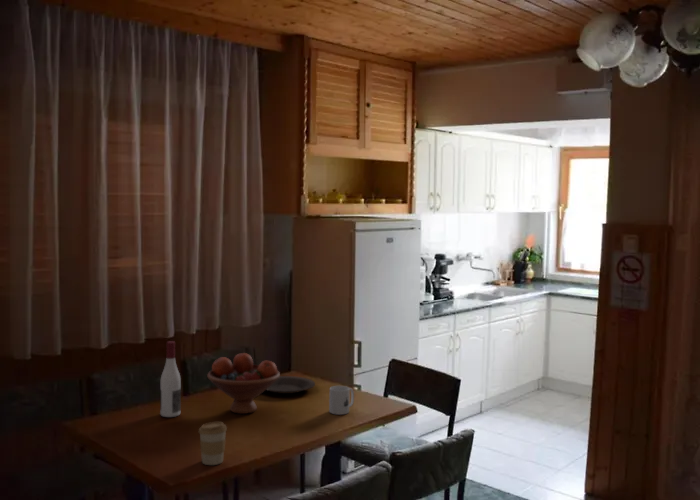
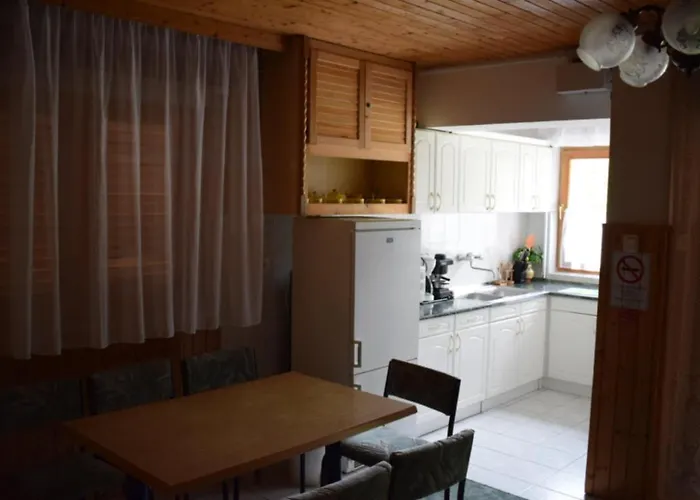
- mug (342, 399)
- plate (285, 386)
- alcohol (170, 378)
- coffee cup (212, 442)
- fruit bowl (243, 384)
